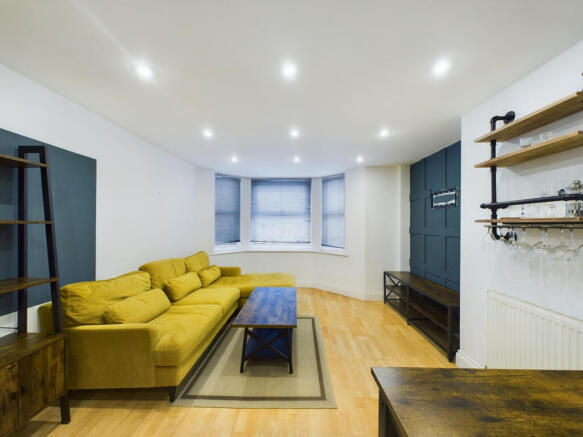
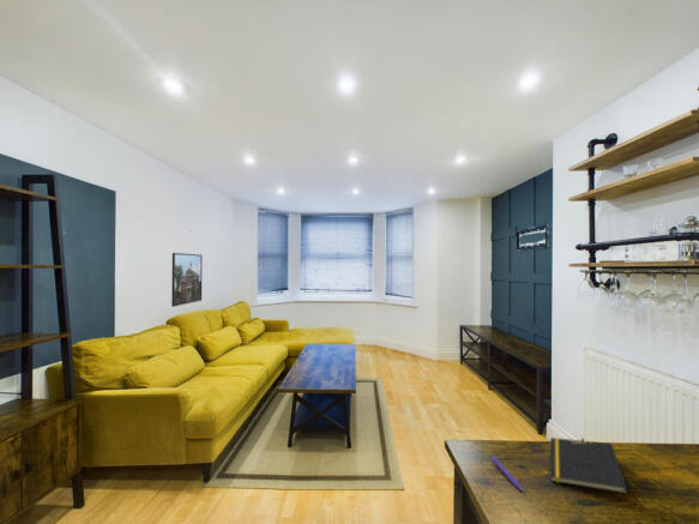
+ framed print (187, 278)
+ pen (506, 472)
+ notepad (583, 460)
